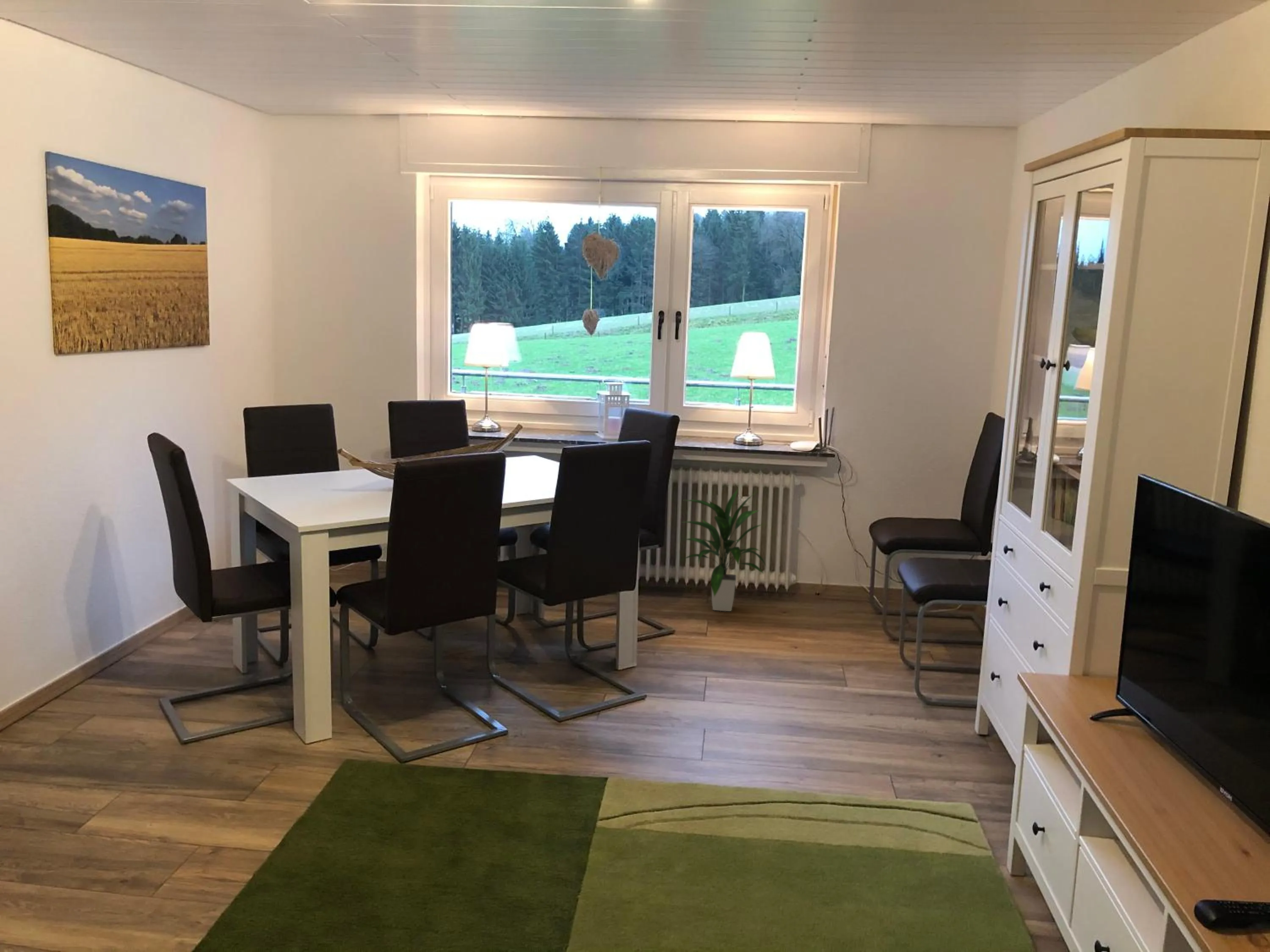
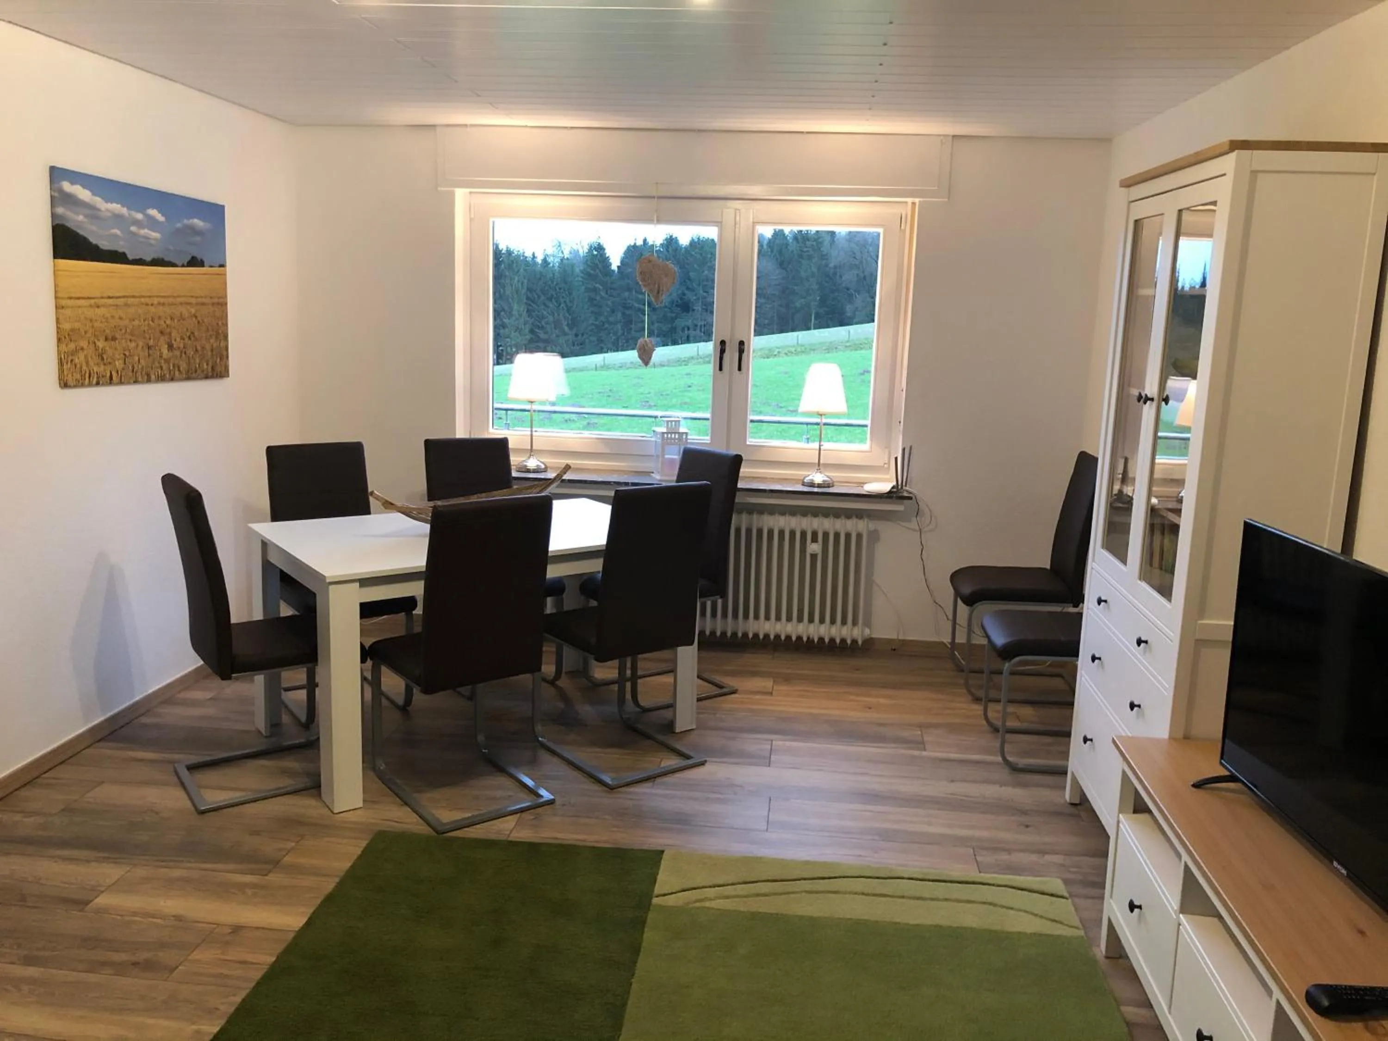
- indoor plant (723, 549)
